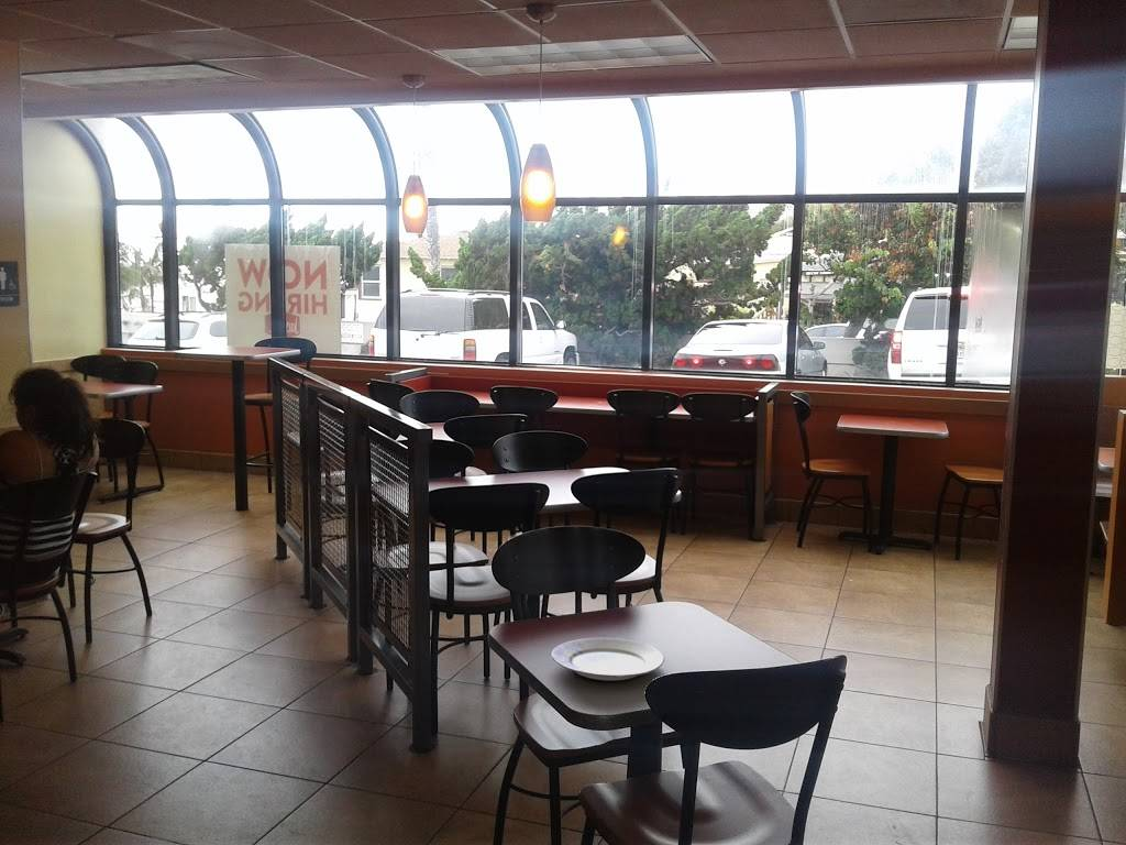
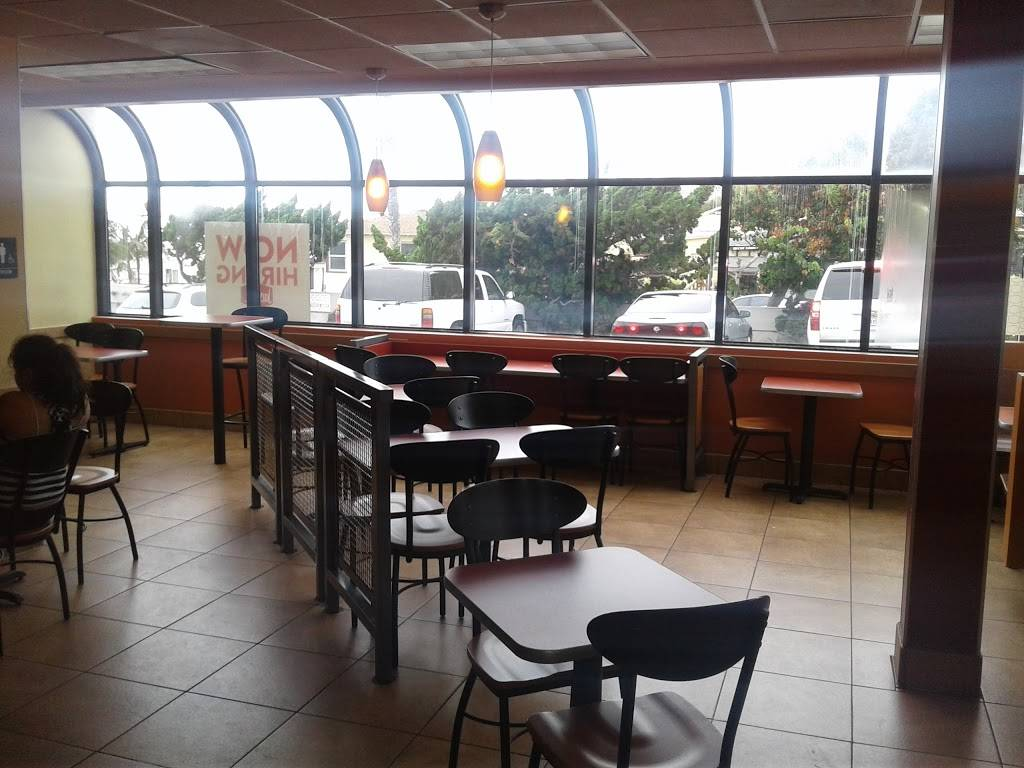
- plate (607, 661)
